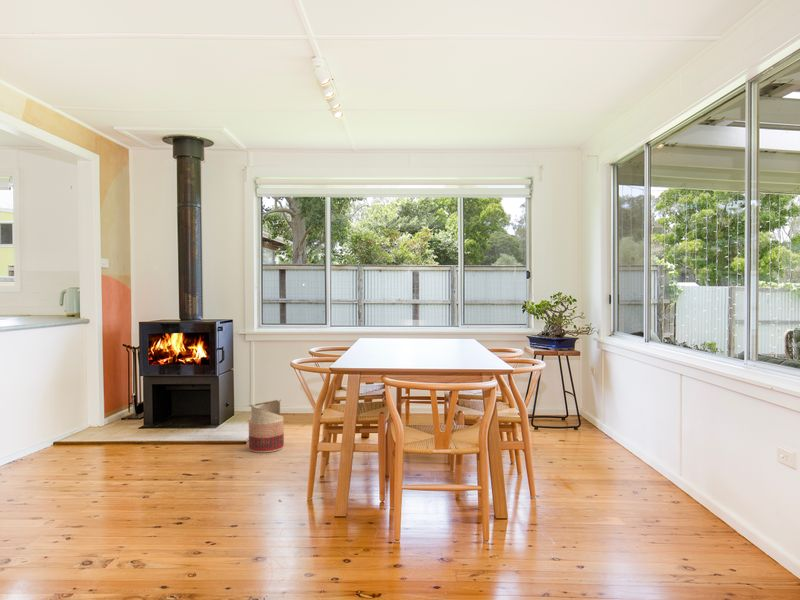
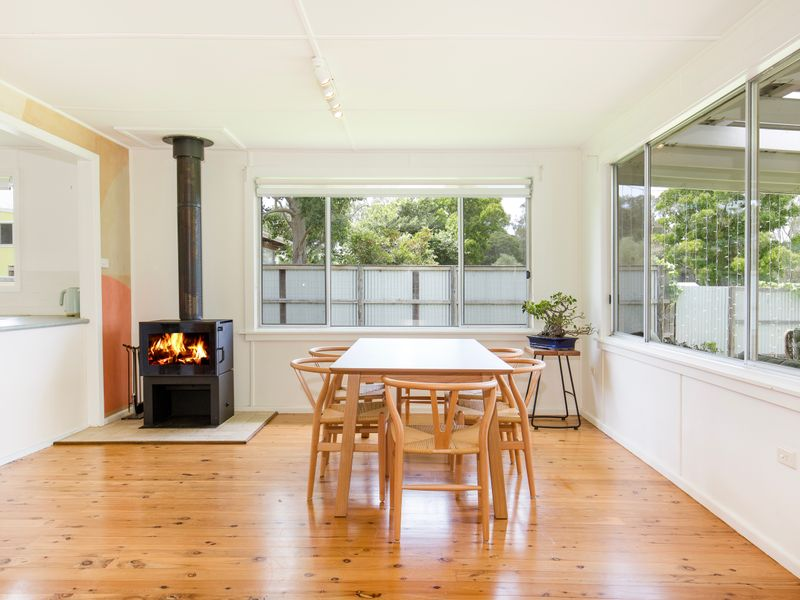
- basket (266, 424)
